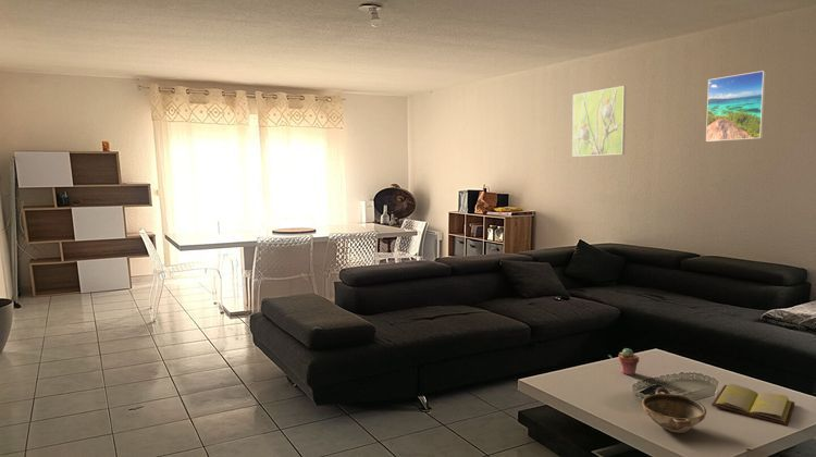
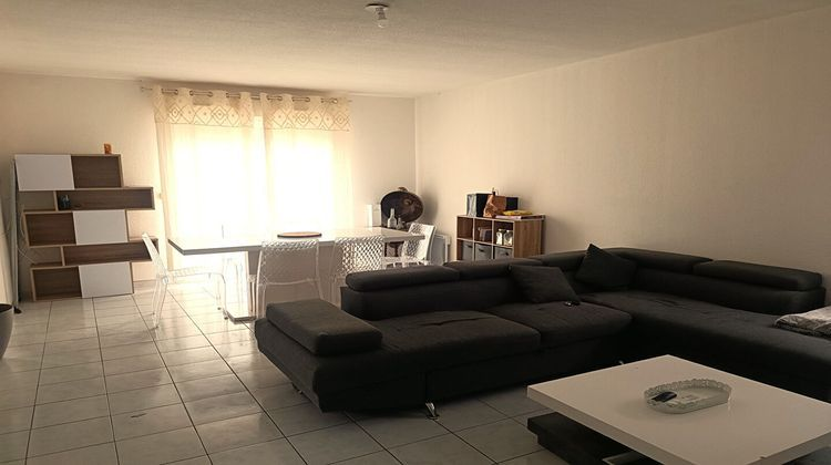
- bowl (672, 413)
- diary (753, 402)
- potted succulent (628, 360)
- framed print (597, 123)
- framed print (734, 108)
